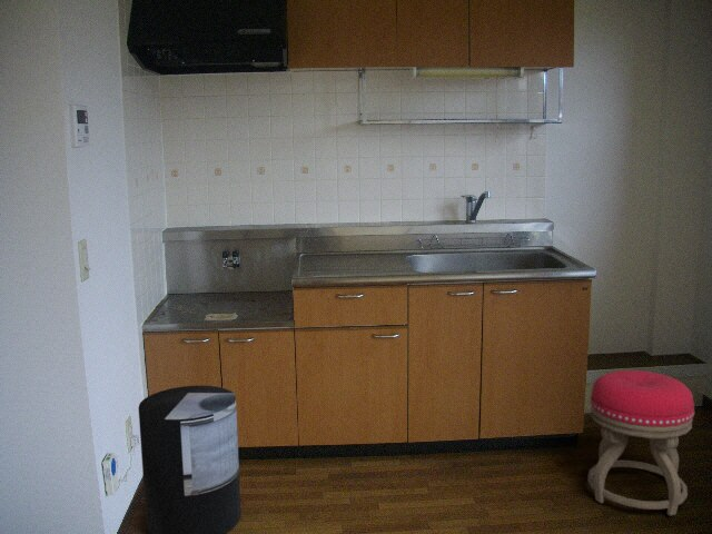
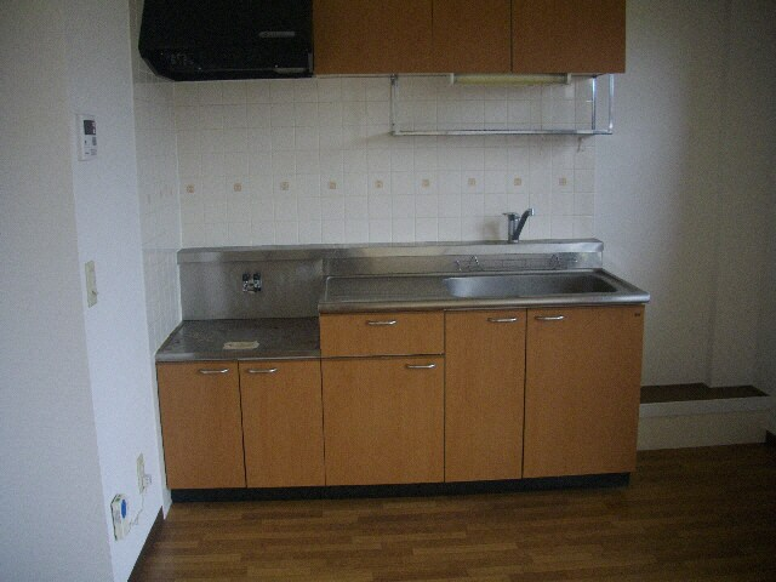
- trash can (191, 461)
- stool (639, 436)
